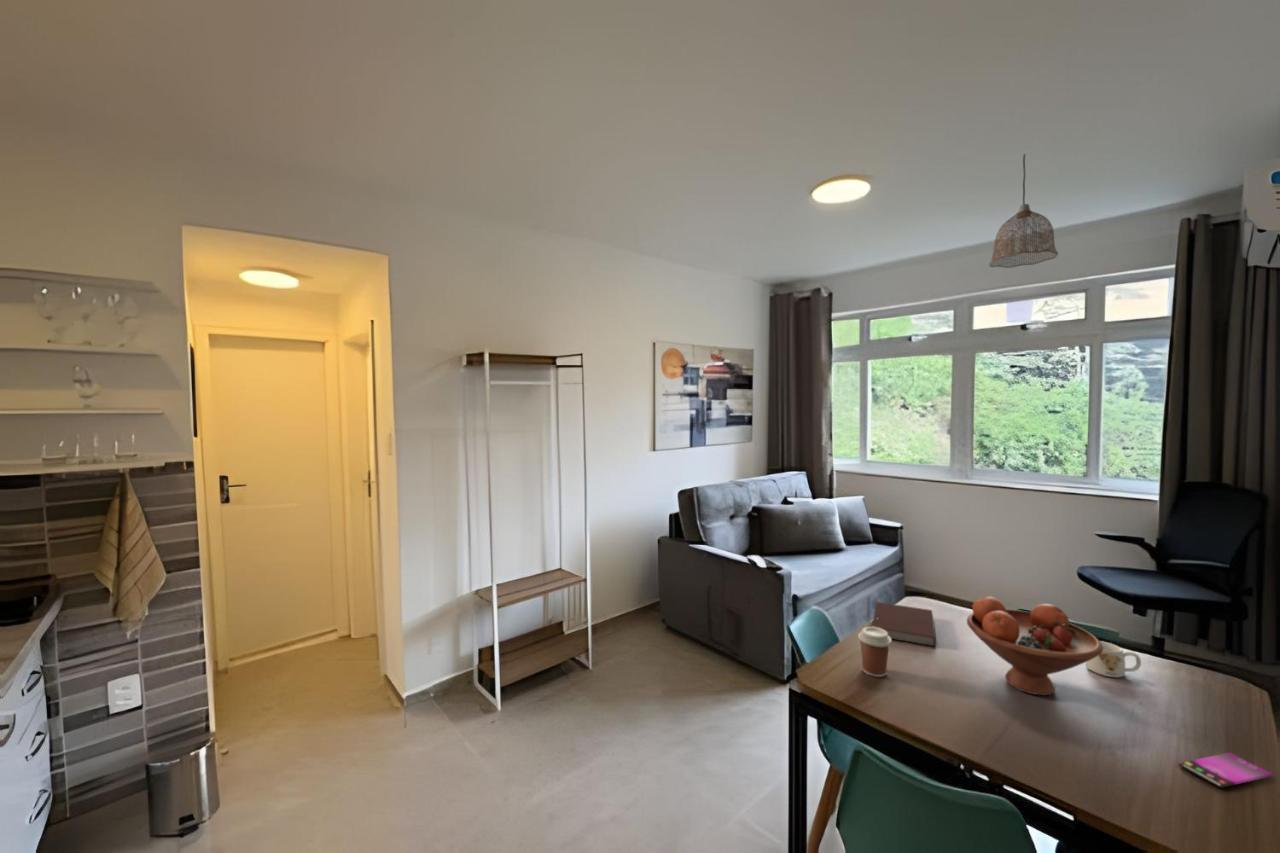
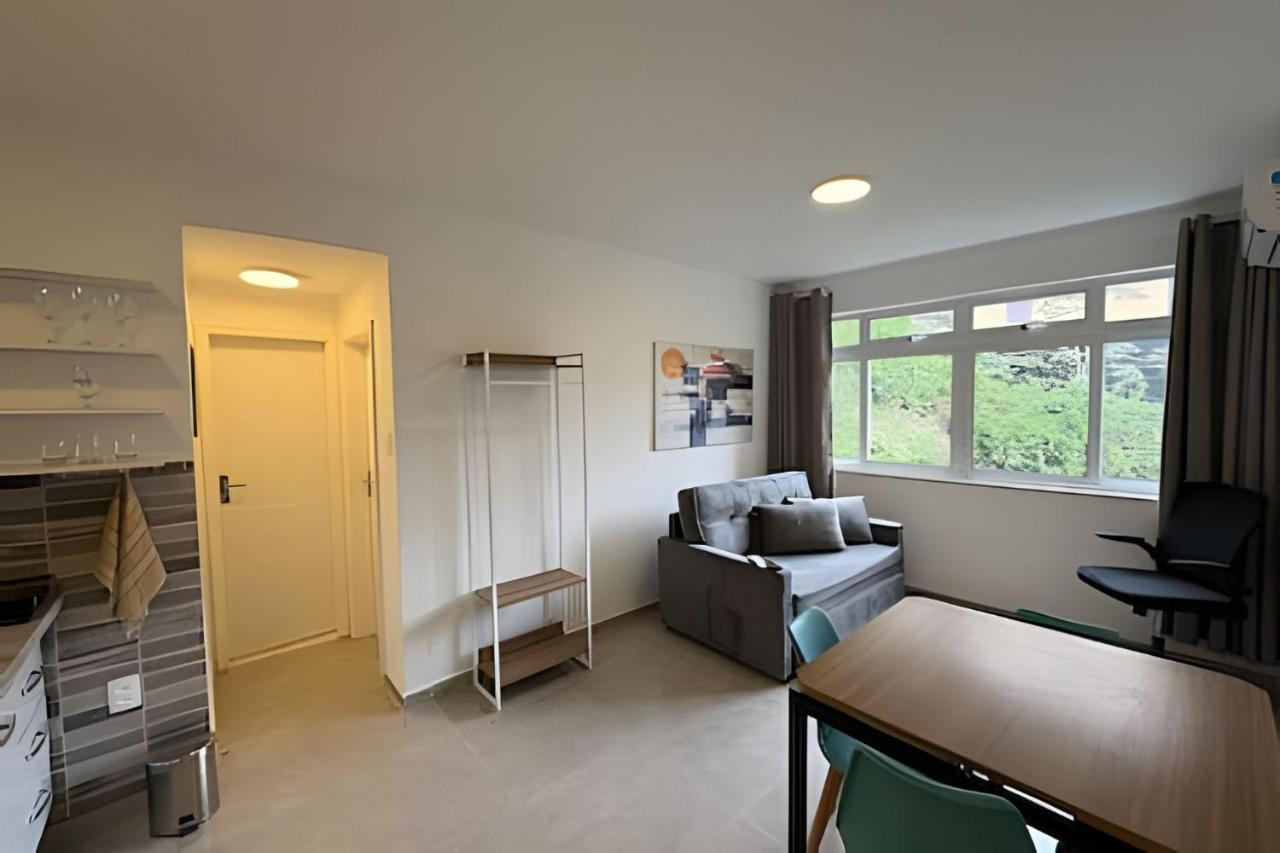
- pendant lamp (1023, 207)
- mug (1112, 659)
- notebook (903, 622)
- coffee cup (874, 651)
- smartphone (1224, 769)
- fruit bowl (1030, 646)
